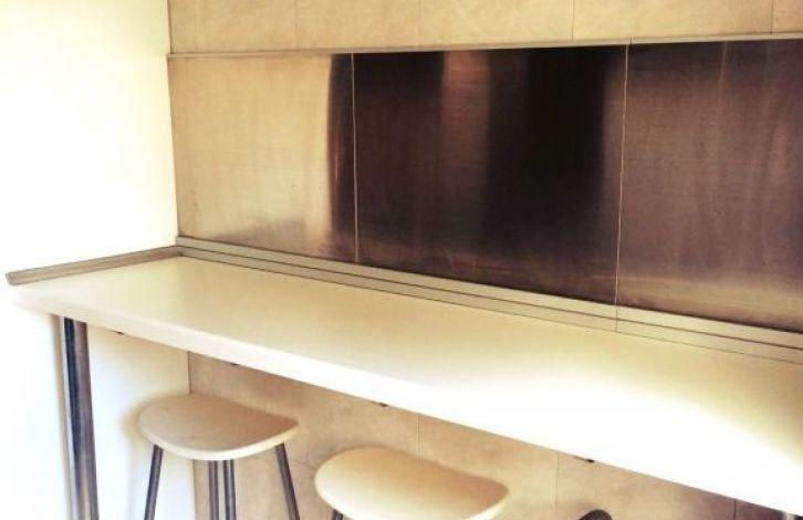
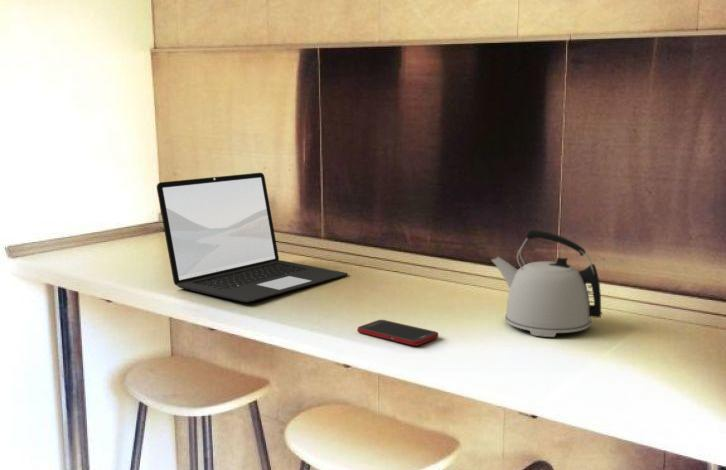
+ cell phone (397, 332)
+ kettle (546, 277)
+ laptop (255, 231)
